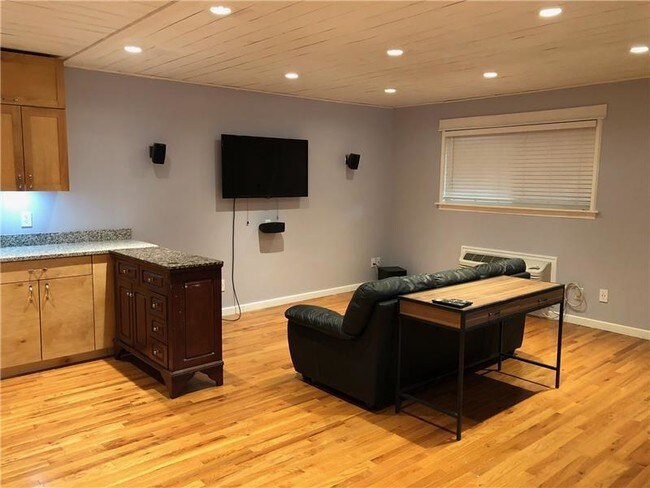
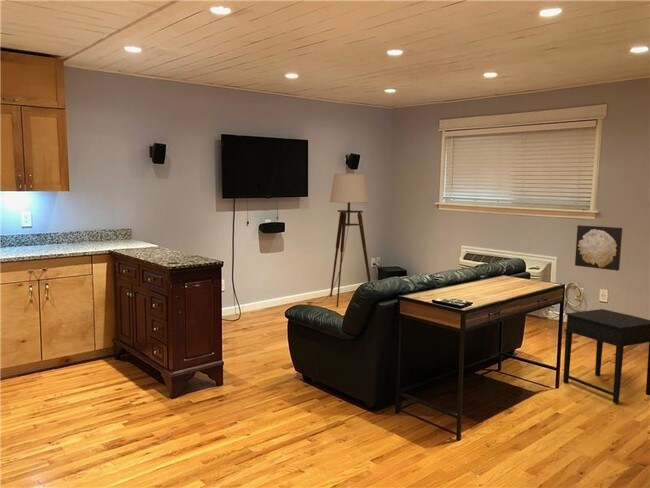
+ side table (616, 353)
+ floor lamp (339, 238)
+ wall art (598, 247)
